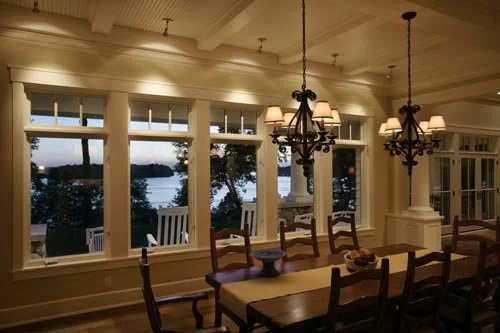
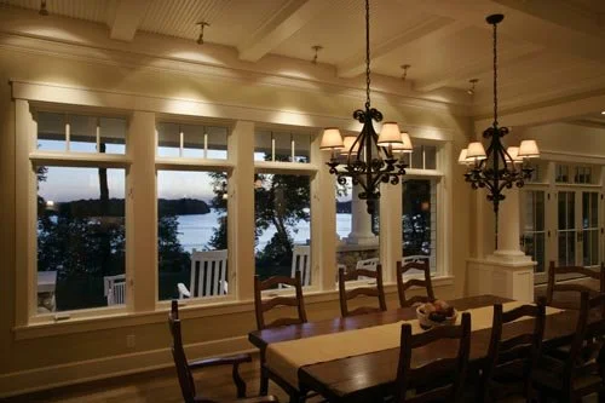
- decorative bowl (268, 263)
